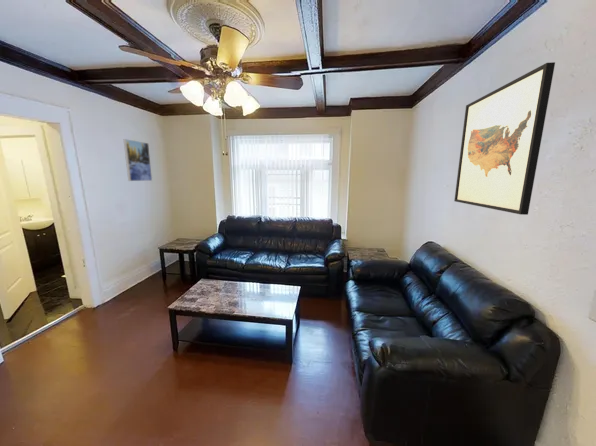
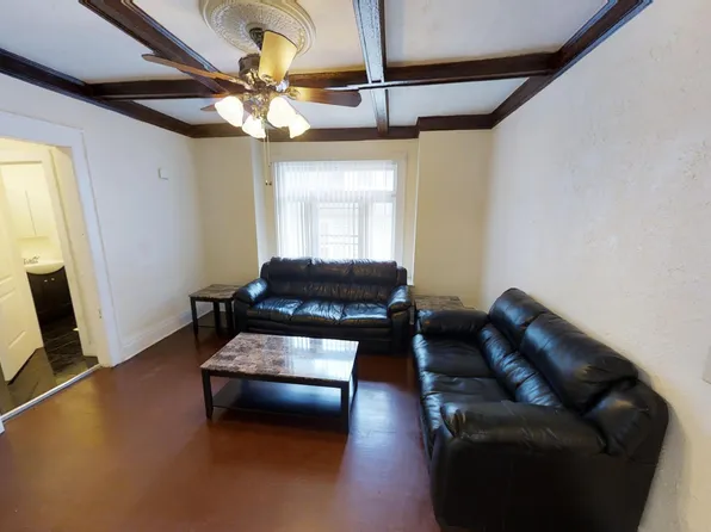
- wall art (491, 150)
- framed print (138, 161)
